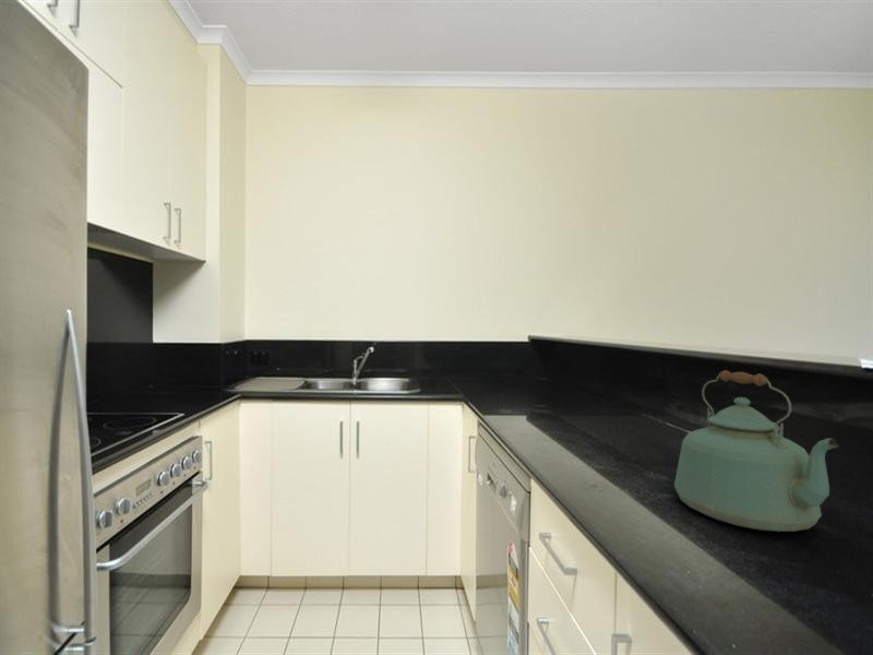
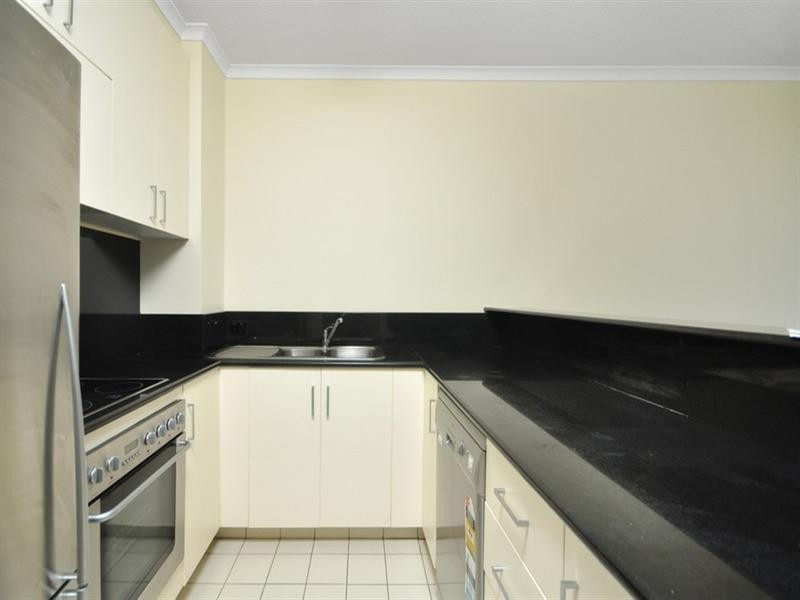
- kettle (753, 444)
